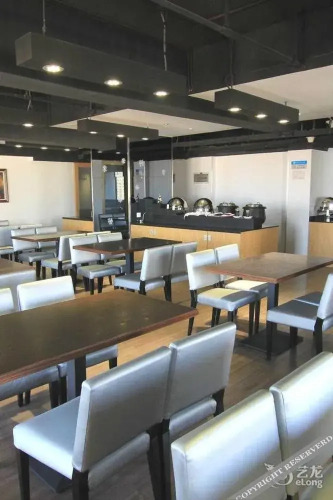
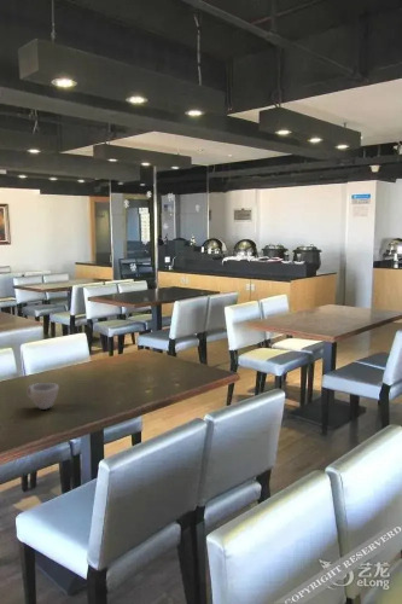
+ cup (41, 396)
